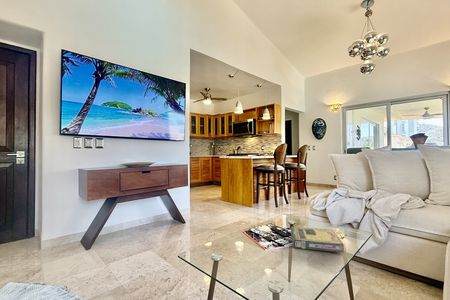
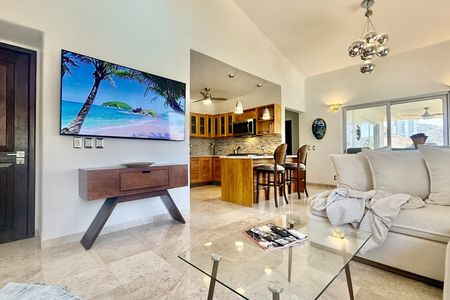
- video game box (314, 238)
